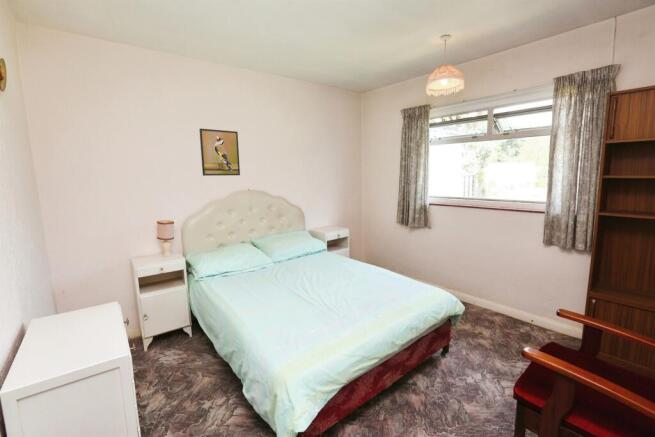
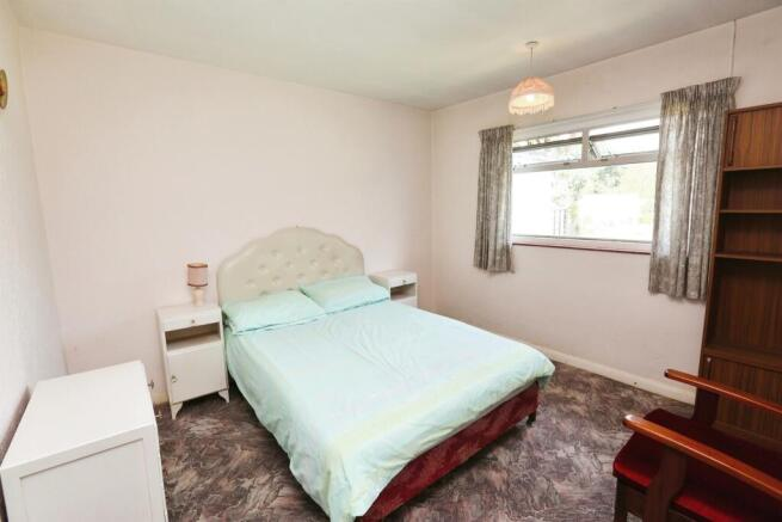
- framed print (220, 153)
